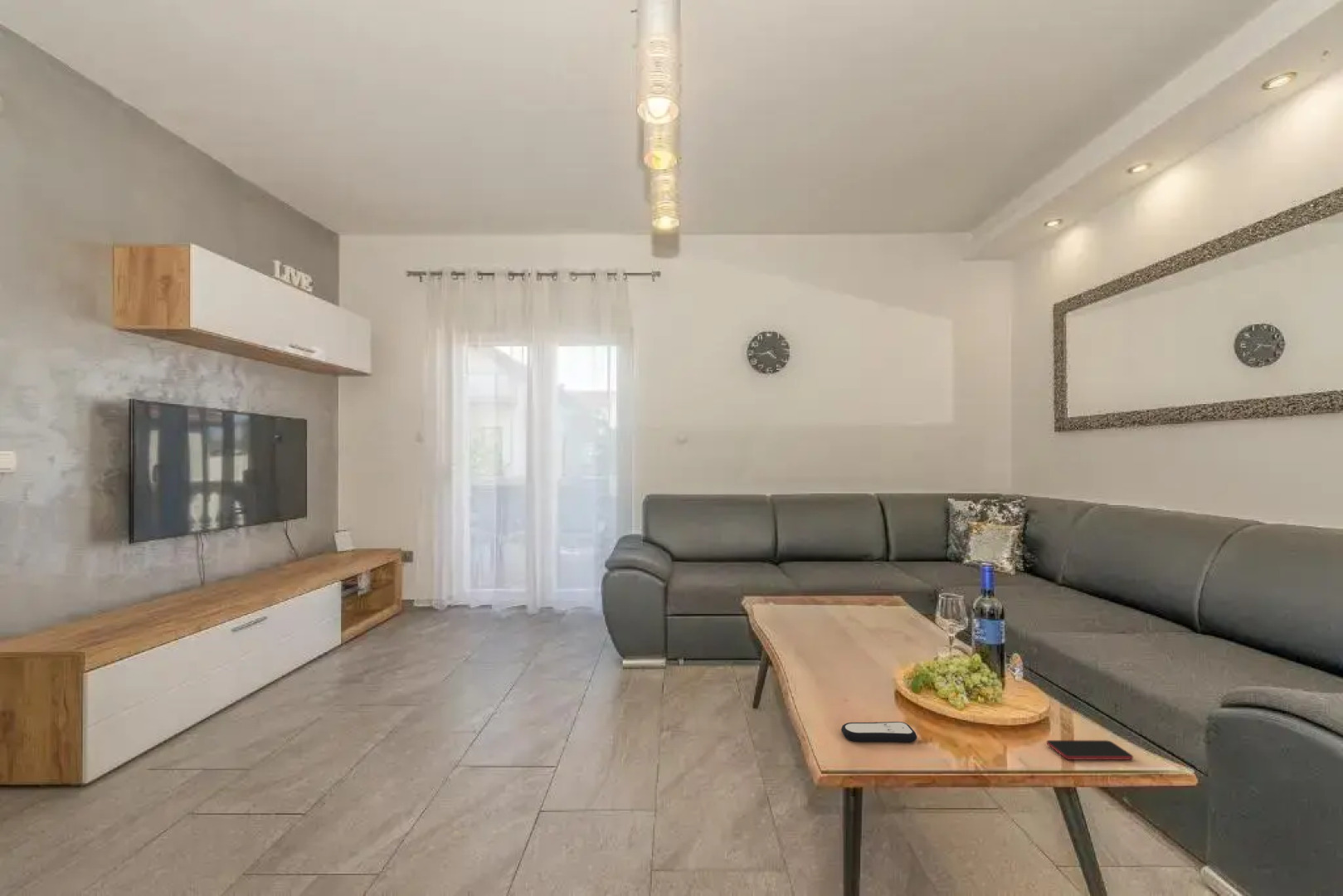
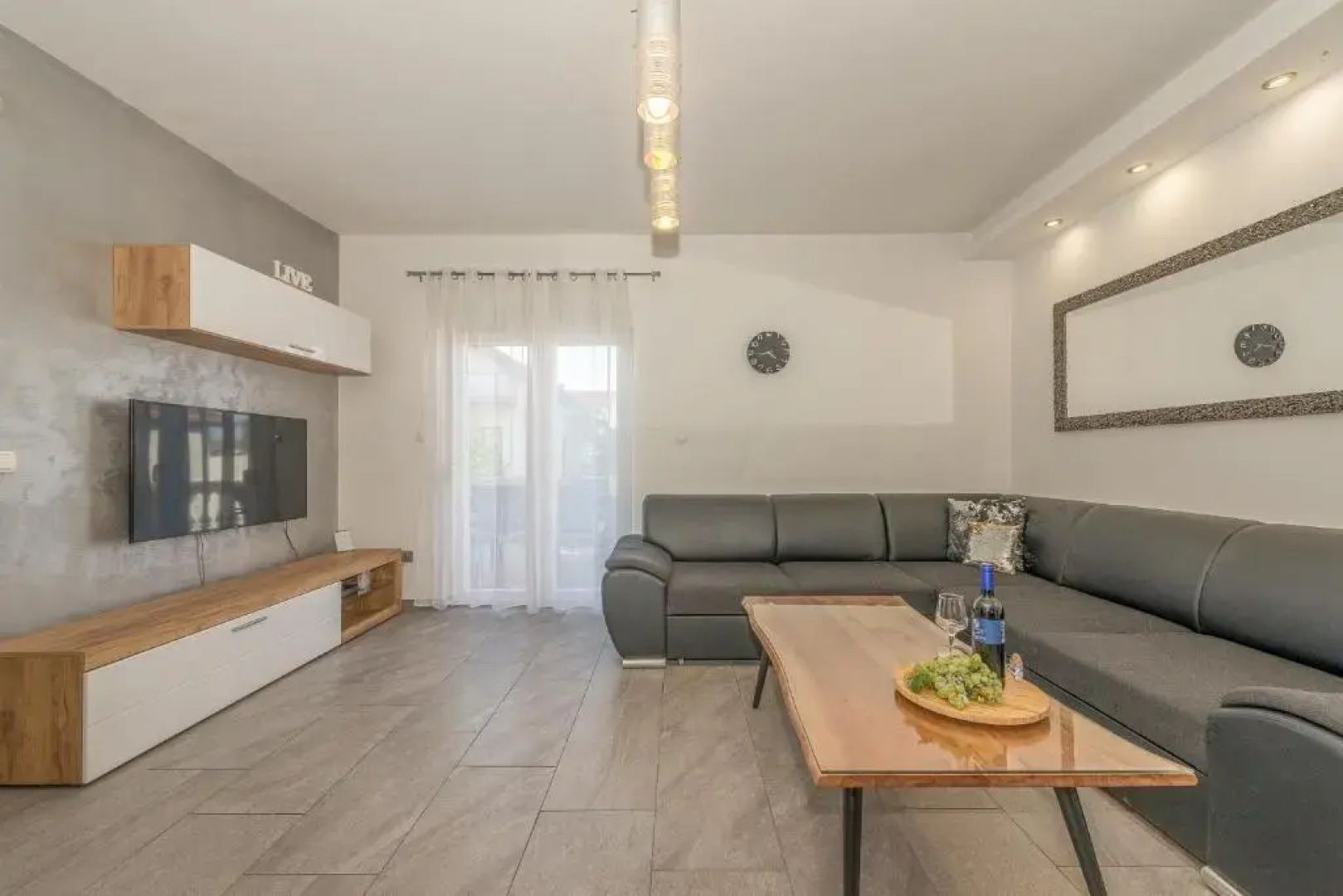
- smartphone (1088, 750)
- remote control (878, 731)
